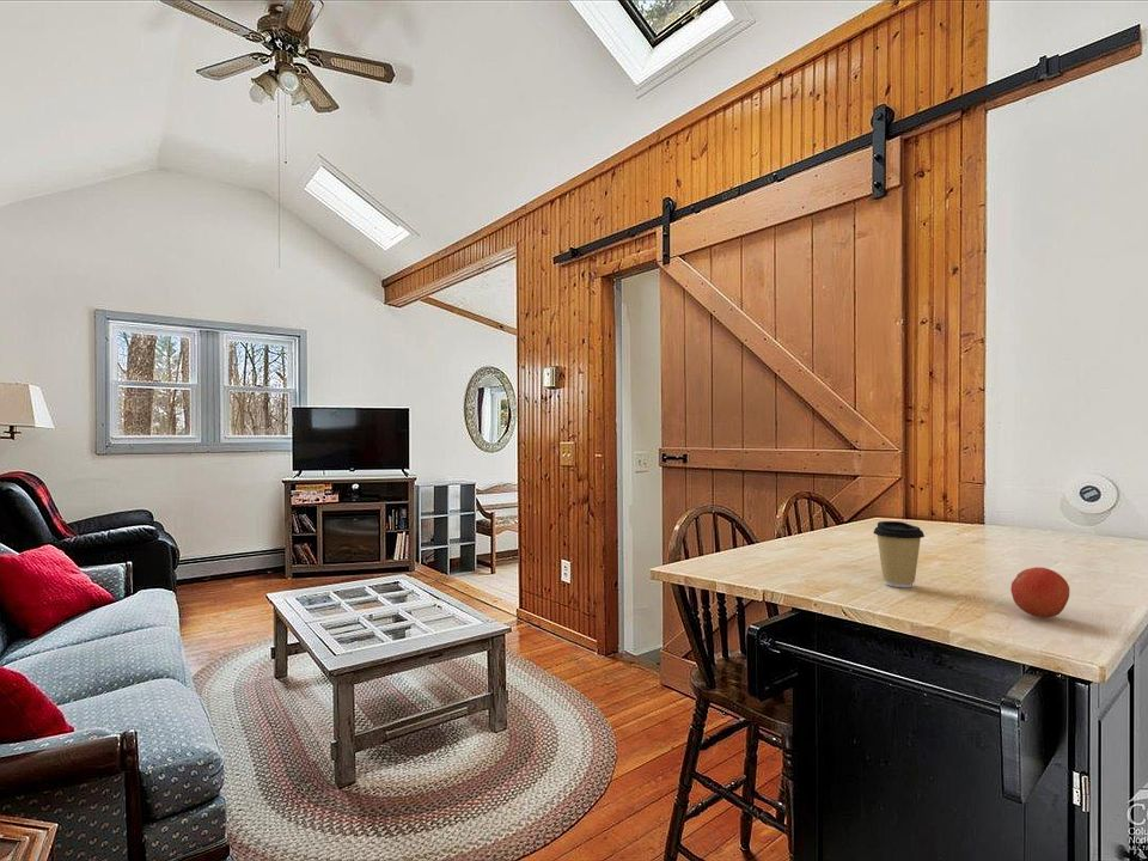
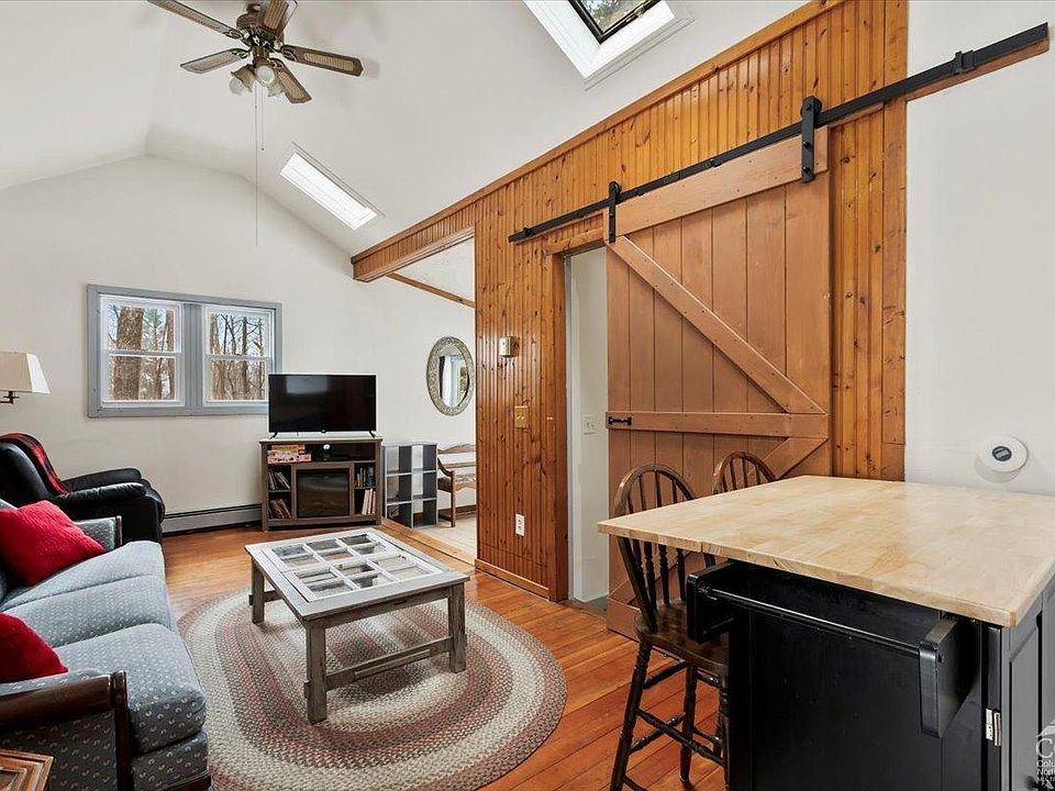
- coffee cup (898, 554)
- fruit (1039, 592)
